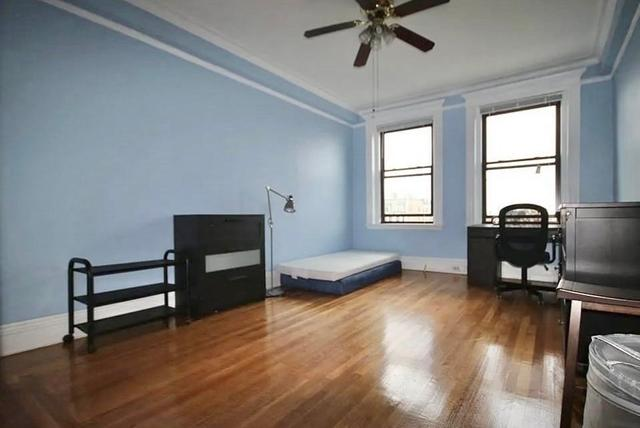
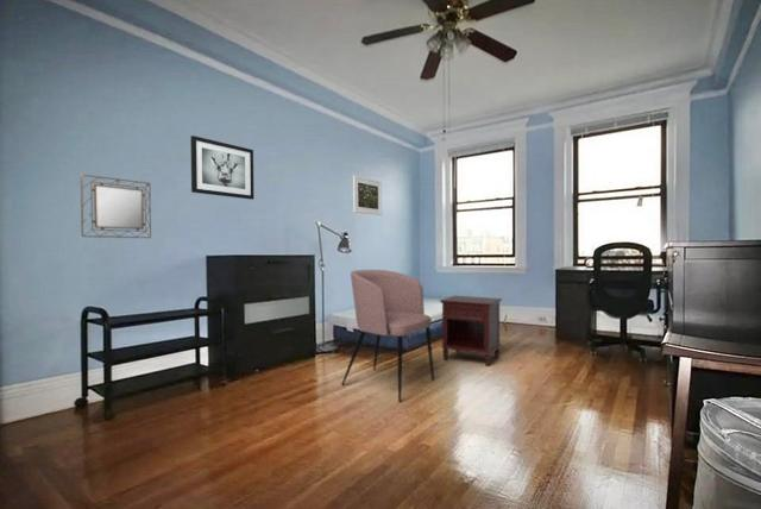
+ nightstand (471, 328)
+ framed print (367, 196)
+ home mirror (119, 207)
+ wall art (224, 169)
+ armchair (389, 327)
